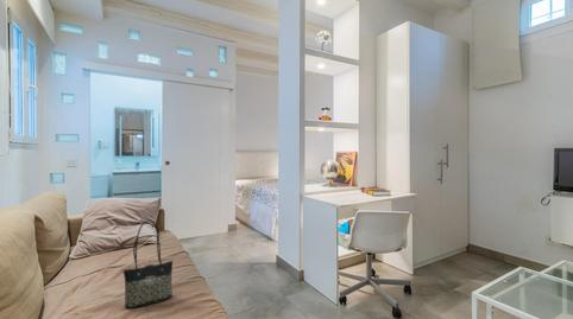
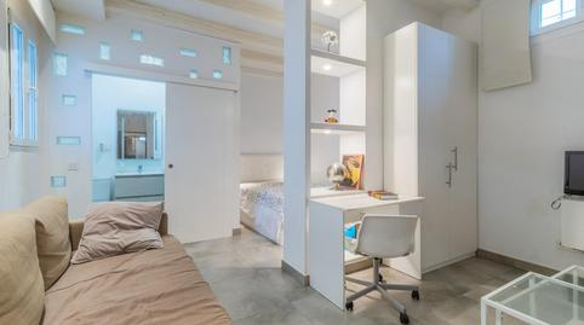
- tote bag (149, 264)
